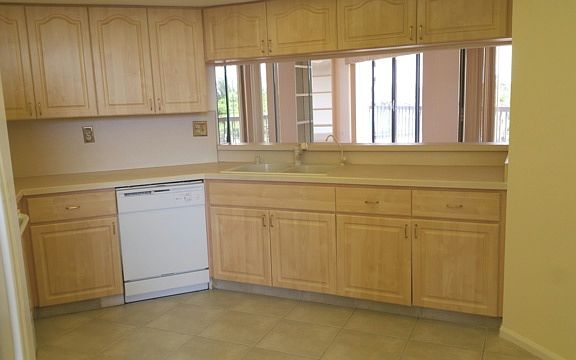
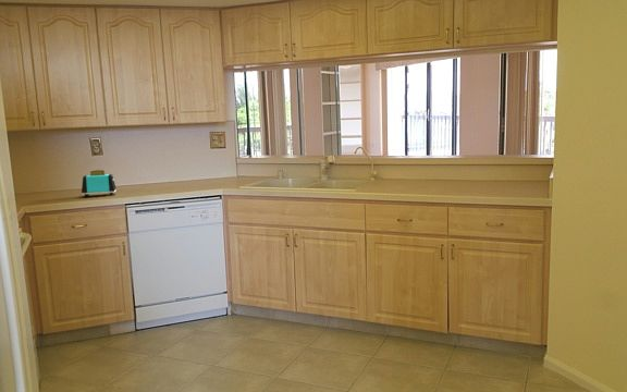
+ toaster (98, 182)
